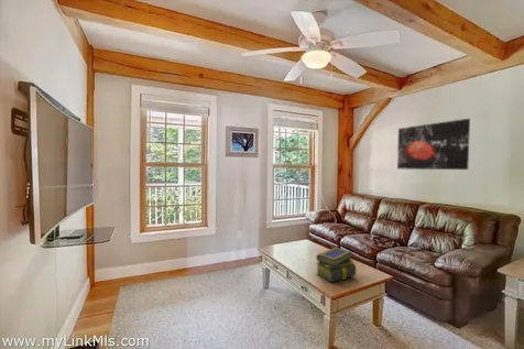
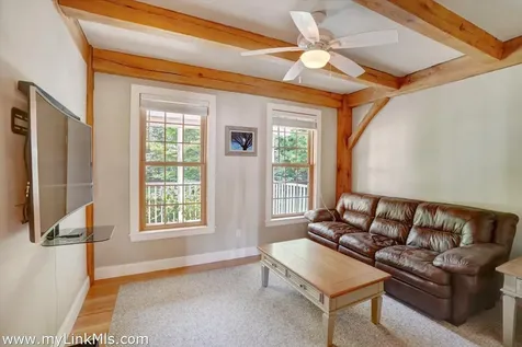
- stack of books (335, 263)
- wall art (429, 146)
